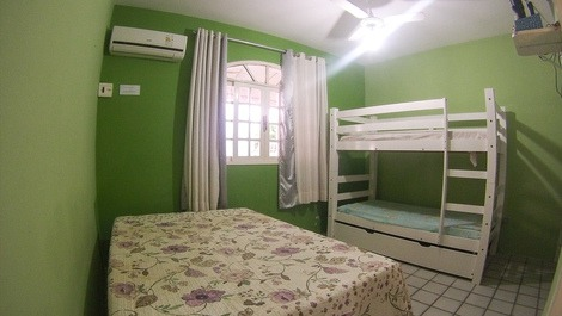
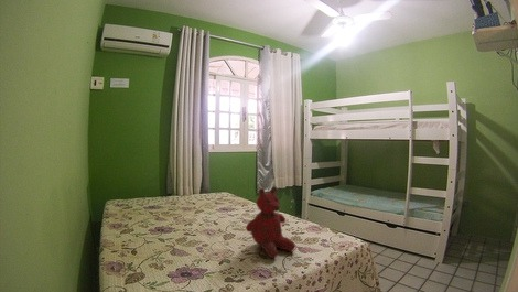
+ teddy bear (272, 218)
